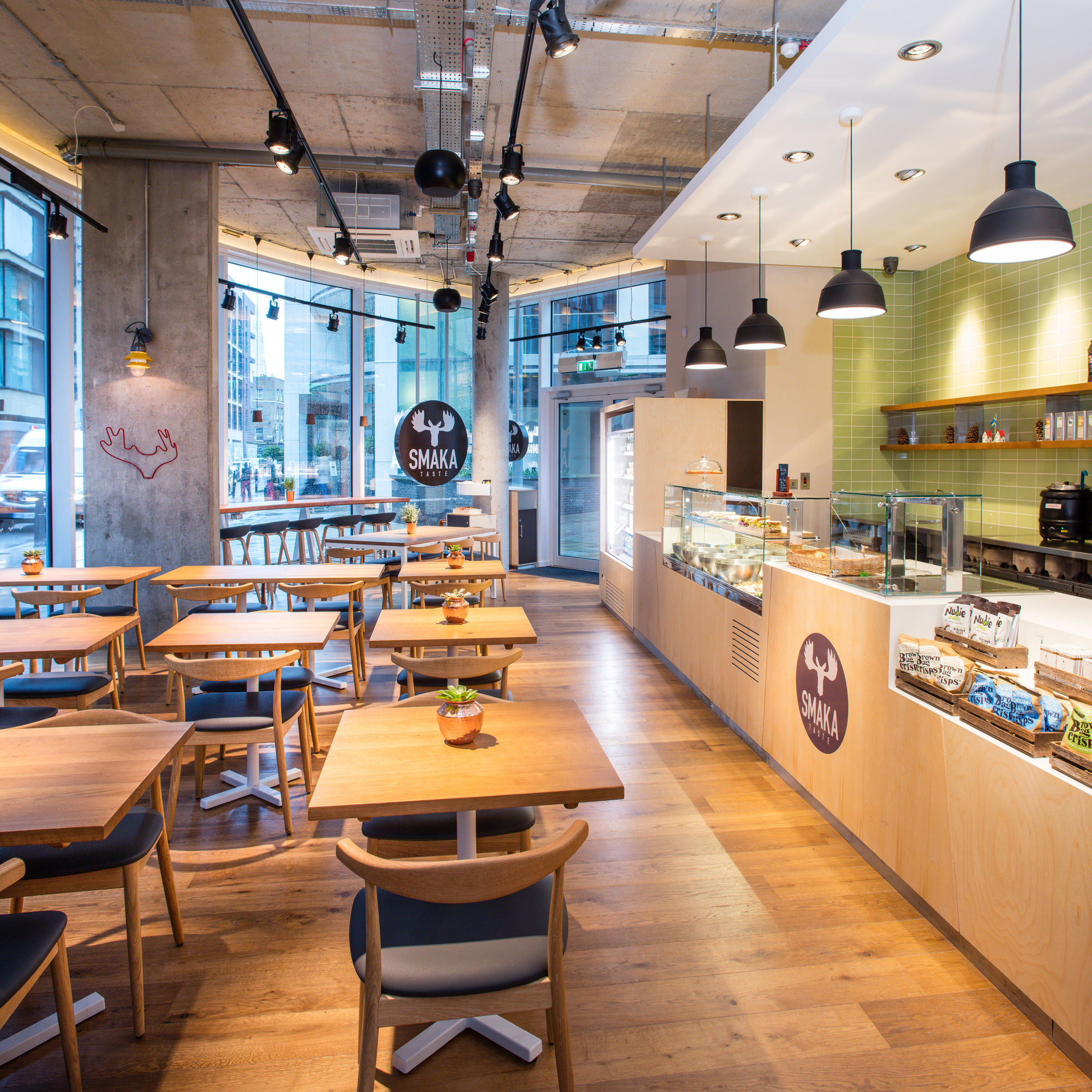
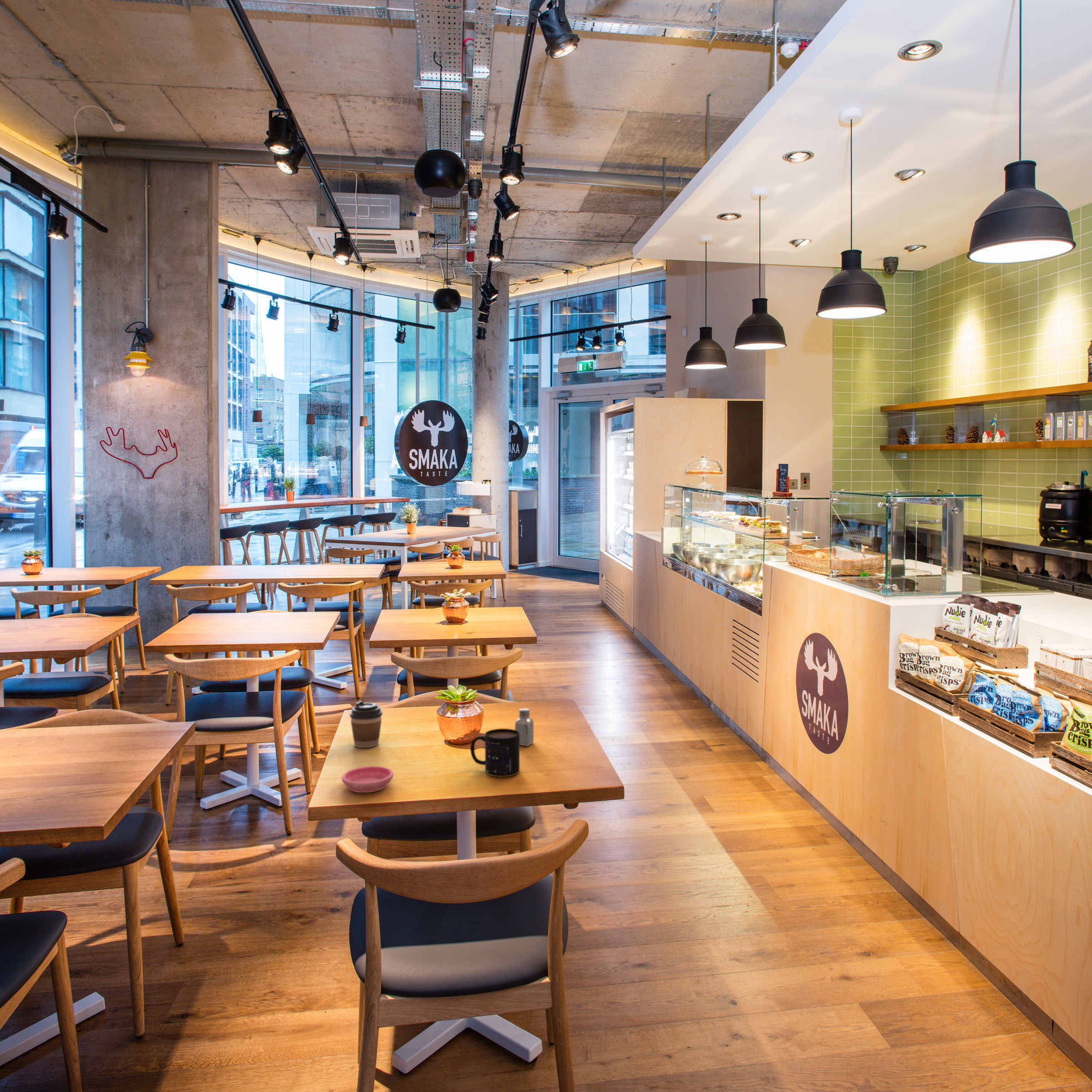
+ saucer (368, 780)
+ saltshaker (524, 726)
+ mug (494, 751)
+ coffee cup (366, 723)
